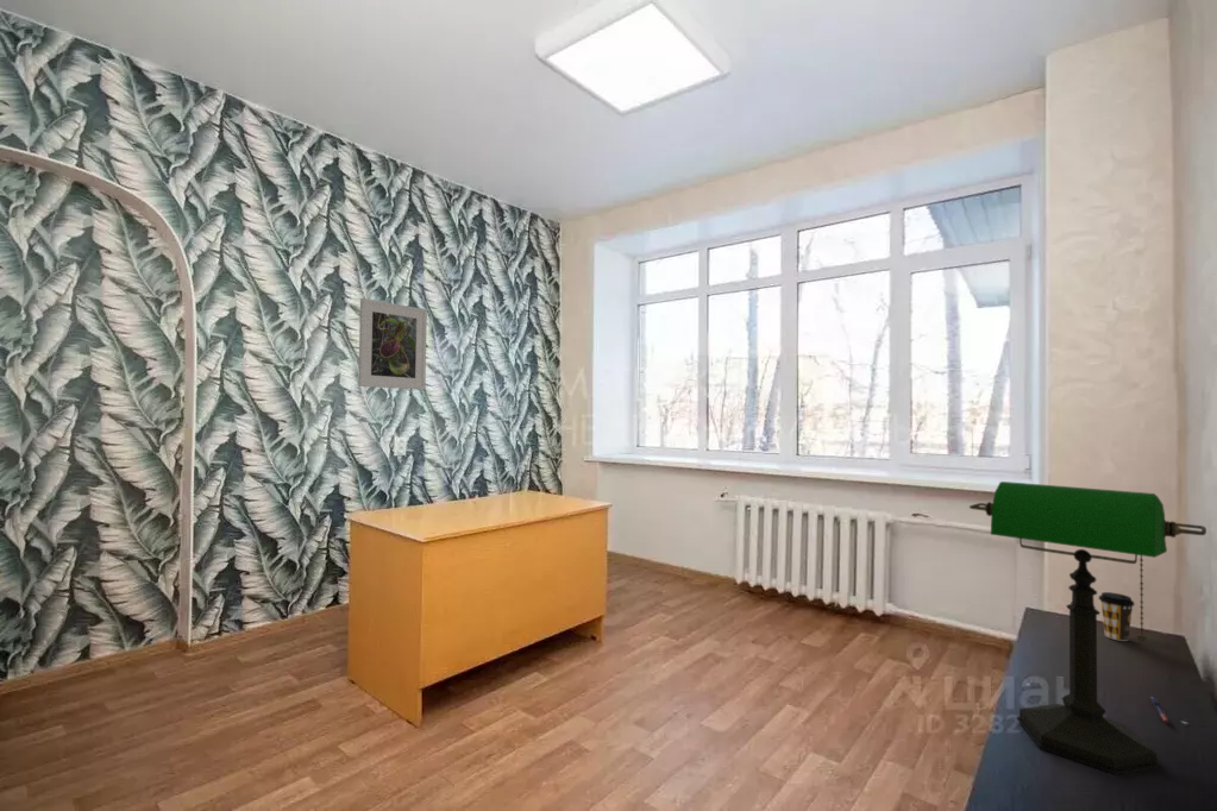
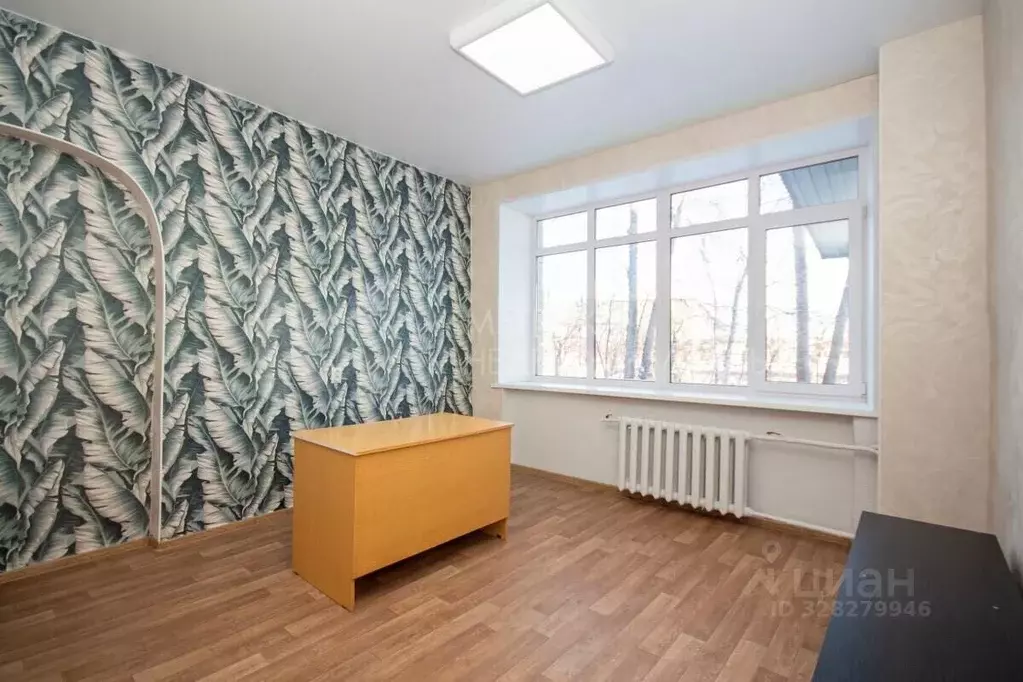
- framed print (394, 345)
- desk lamp (1077, 614)
- coffee cup (1116, 616)
- pen (1159, 708)
